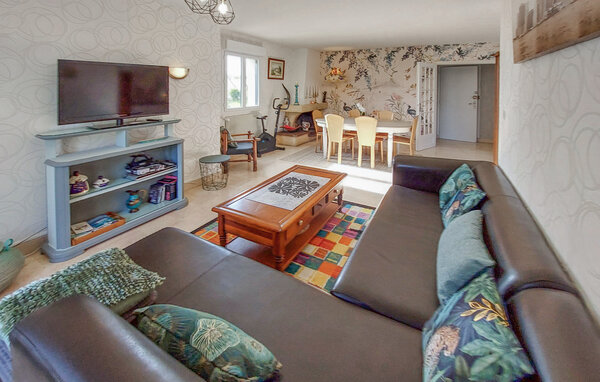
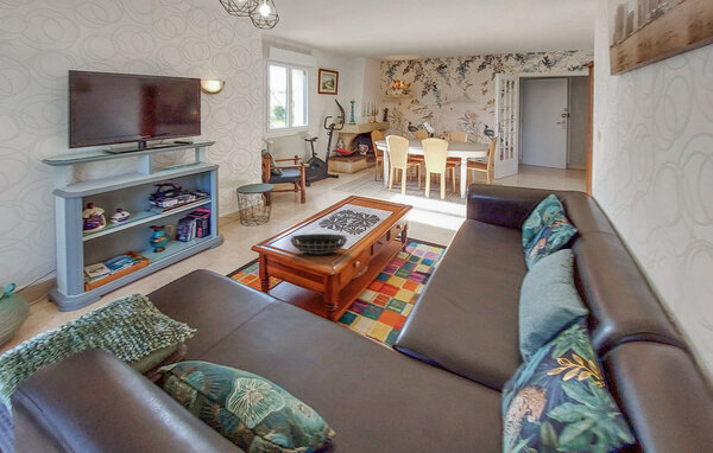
+ decorative bowl (318, 244)
